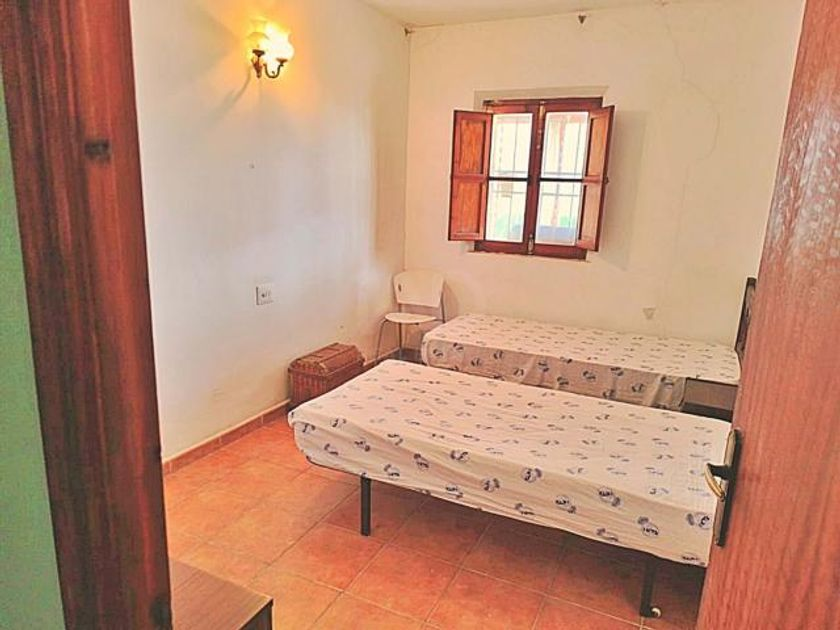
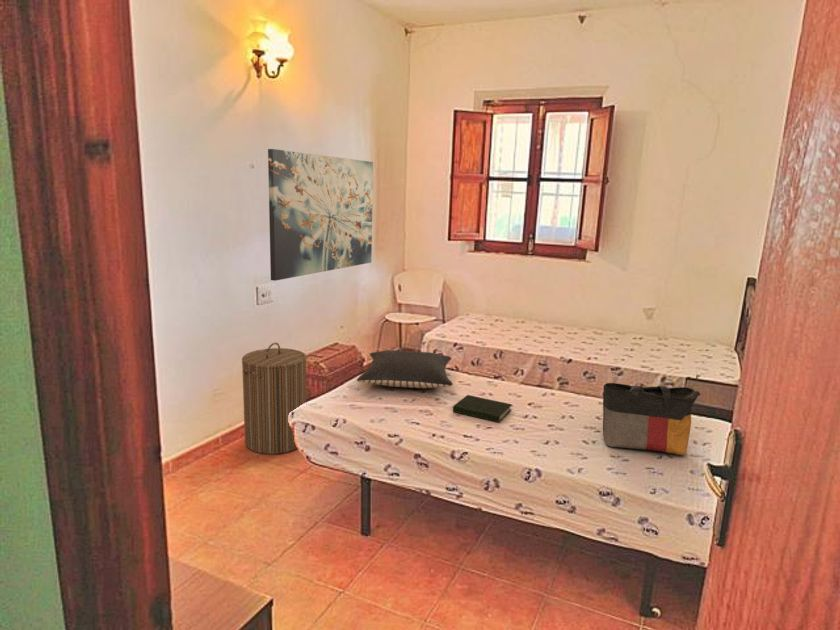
+ tote bag (647, 414)
+ book (482, 408)
+ laundry hamper (275, 392)
+ wall art (327, 214)
+ pillow (407, 368)
